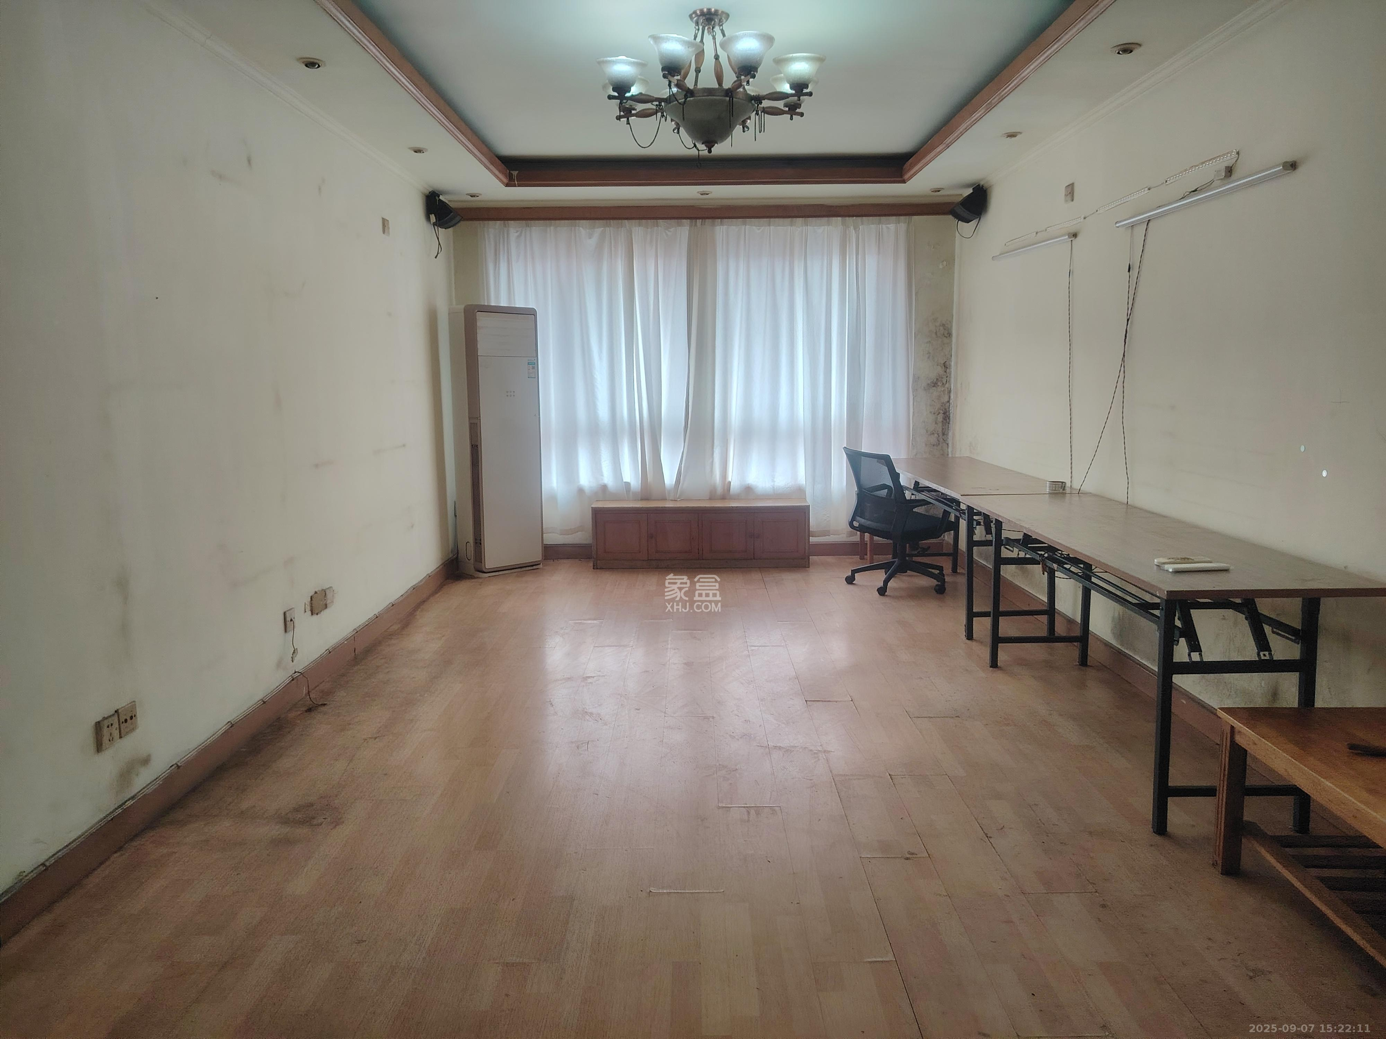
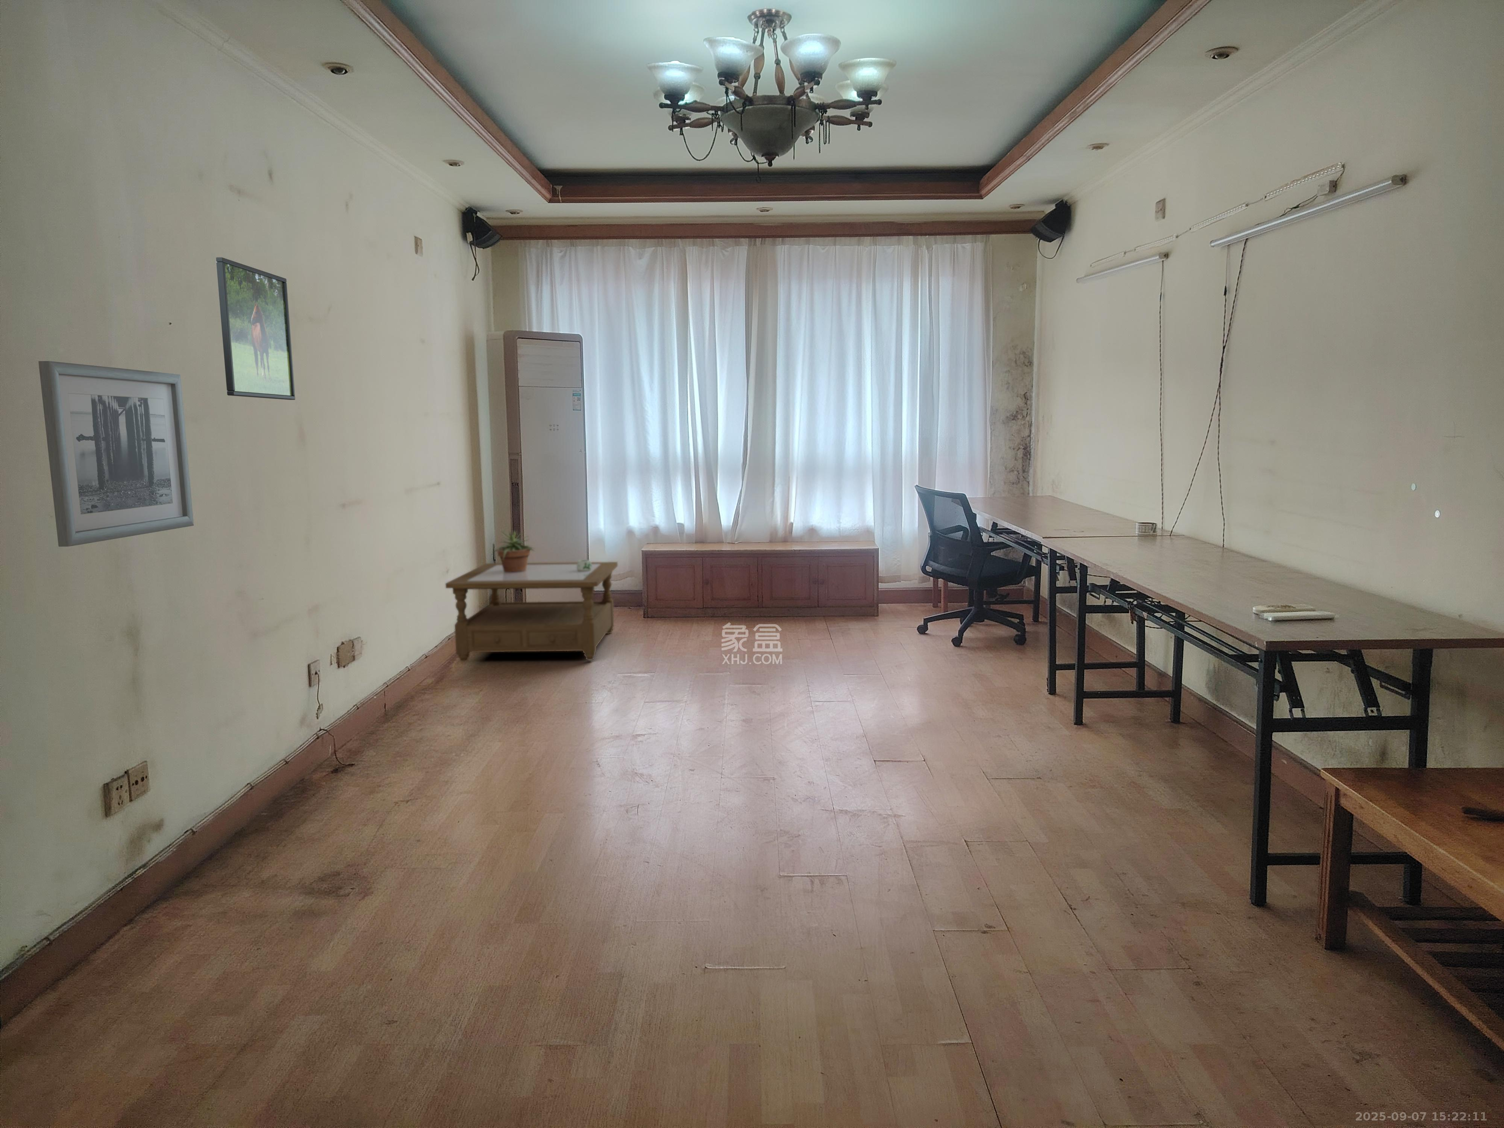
+ coffee table (539, 609)
+ potted plant (512, 550)
+ mug (585, 565)
+ wall art (126, 453)
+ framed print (258, 333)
